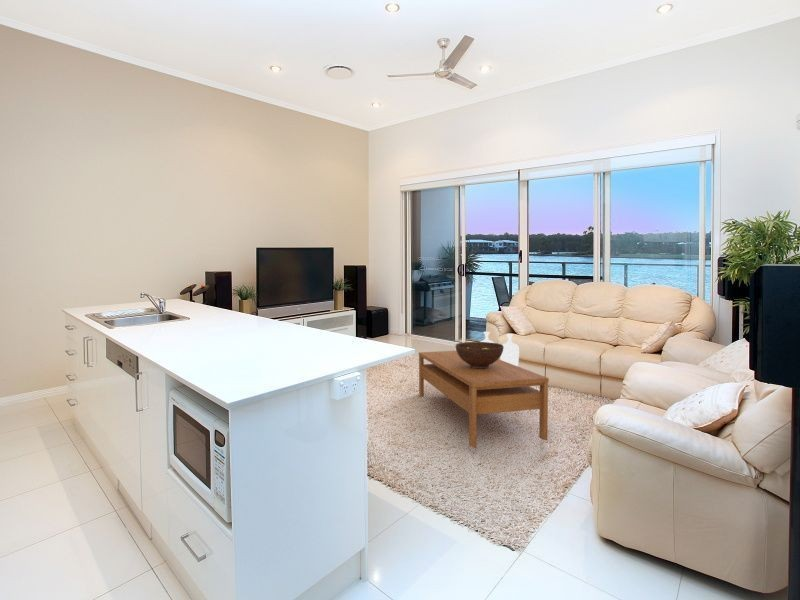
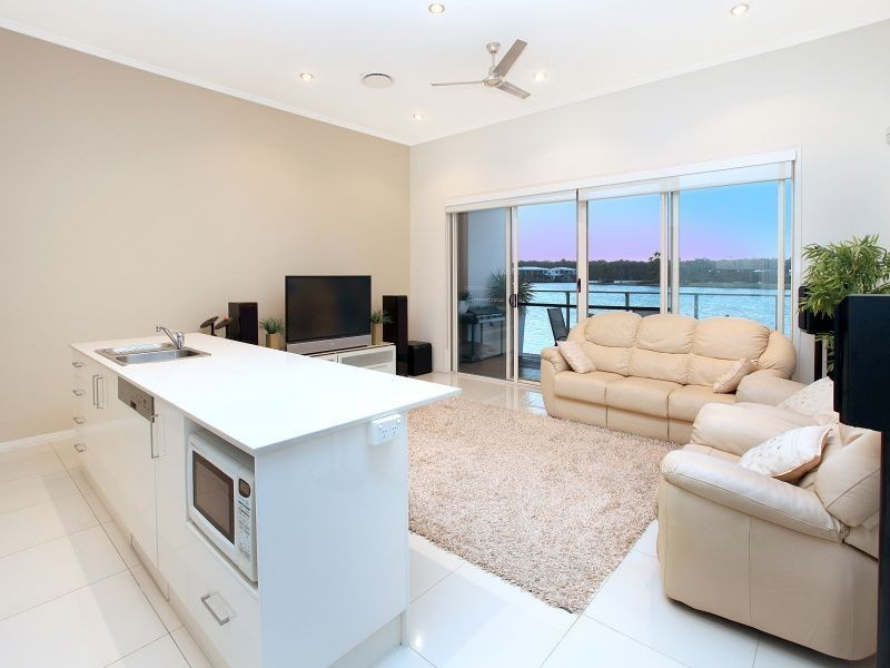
- vase (500, 356)
- fruit bowl (479, 355)
- coffee table (473, 389)
